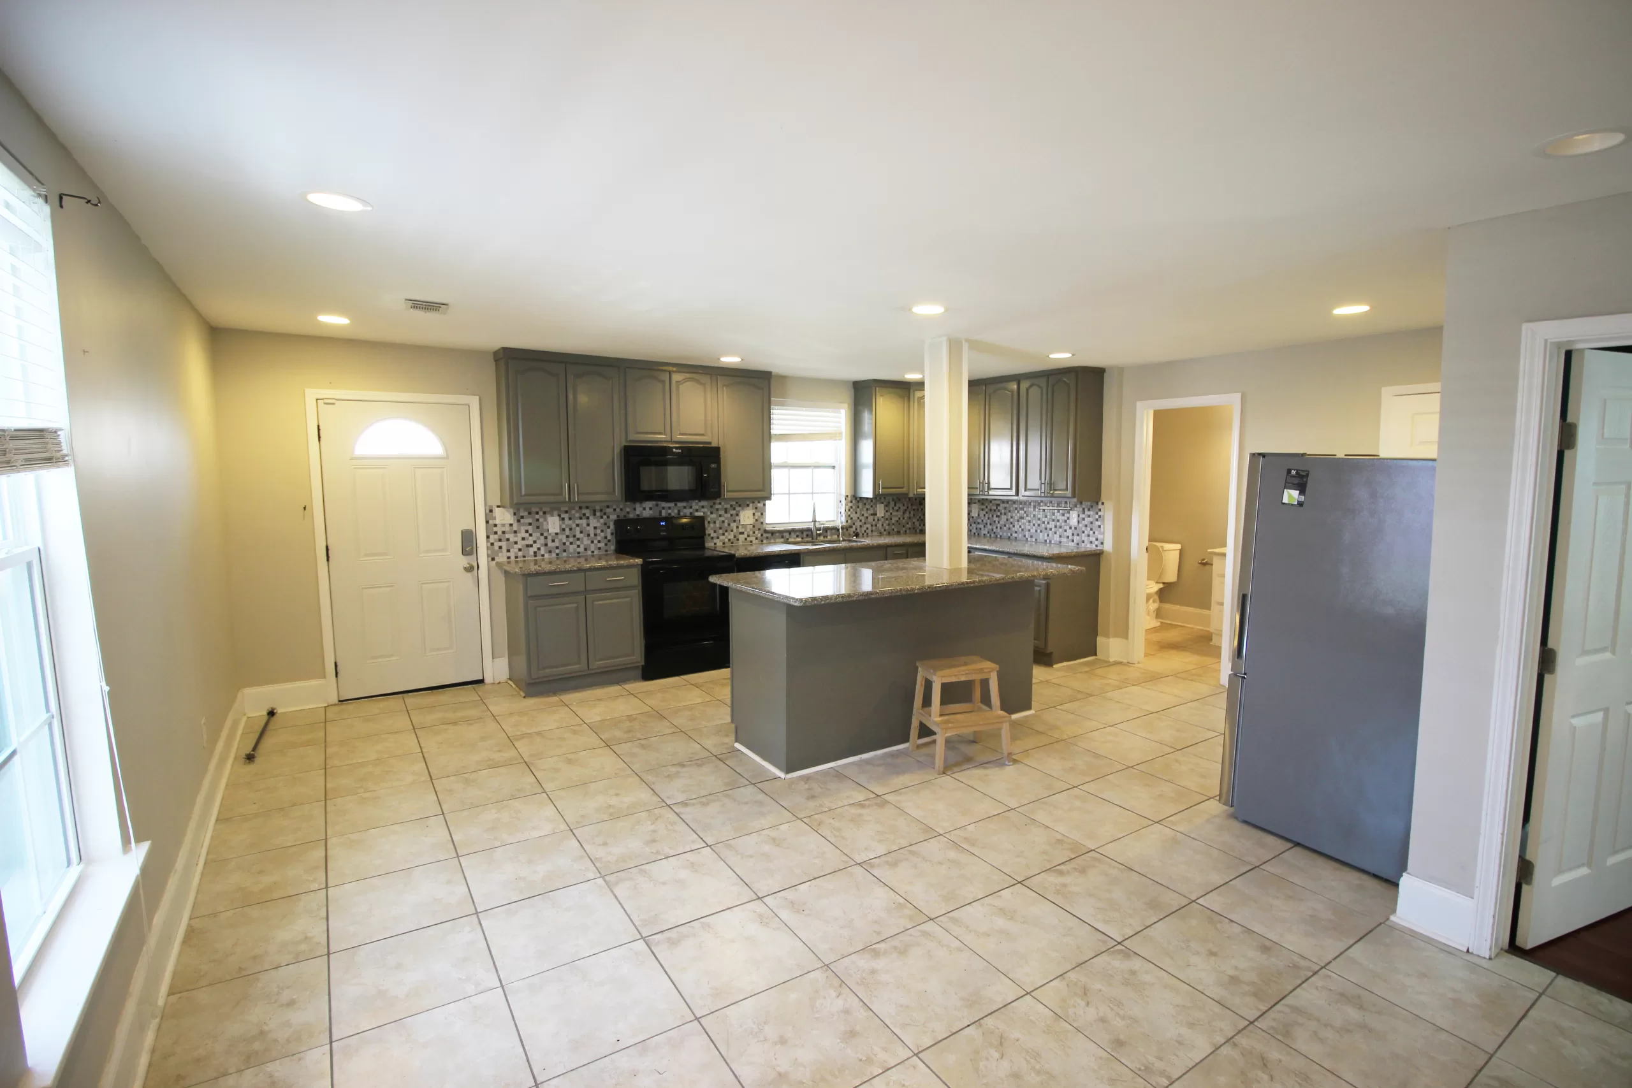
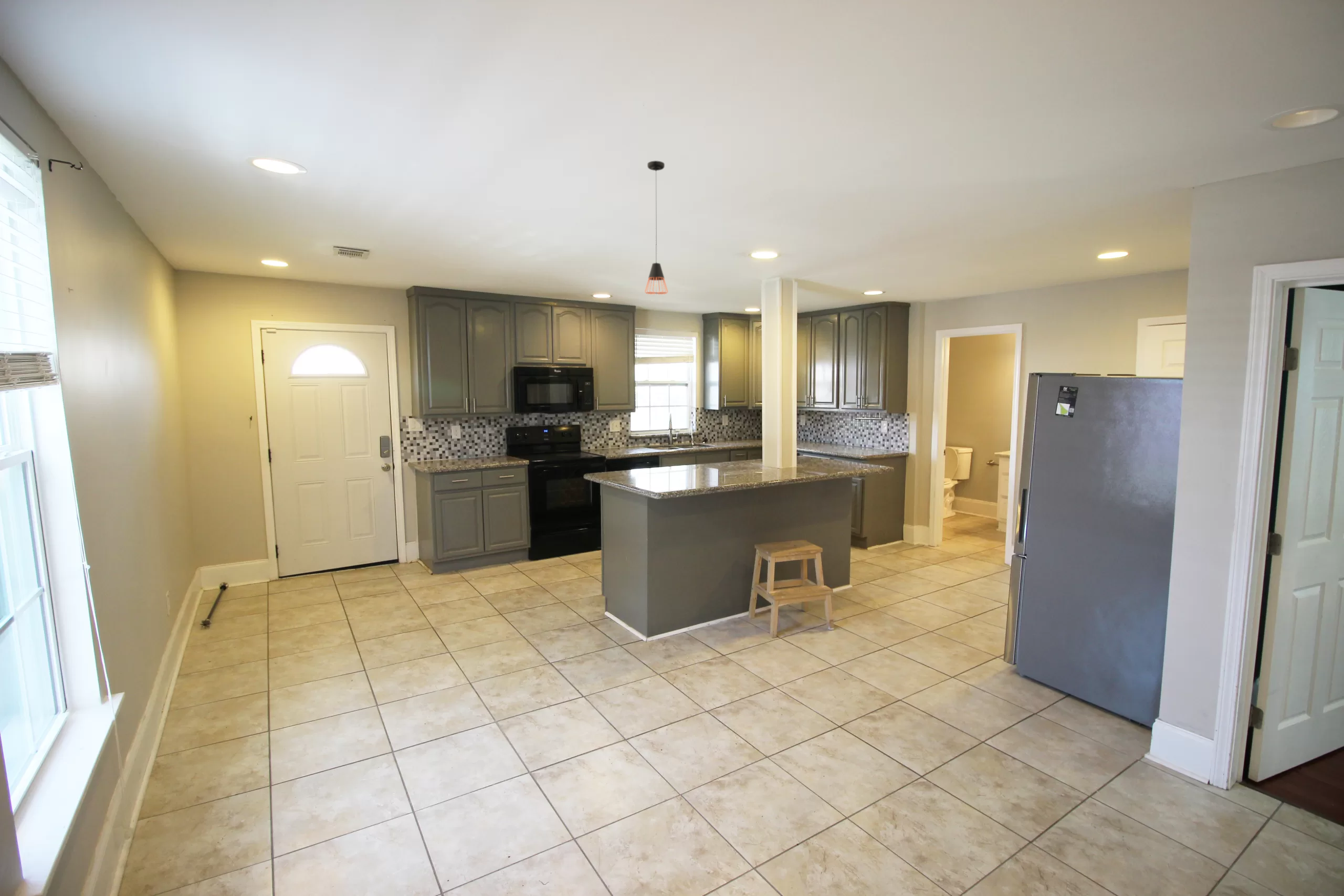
+ pendant light (656, 229)
